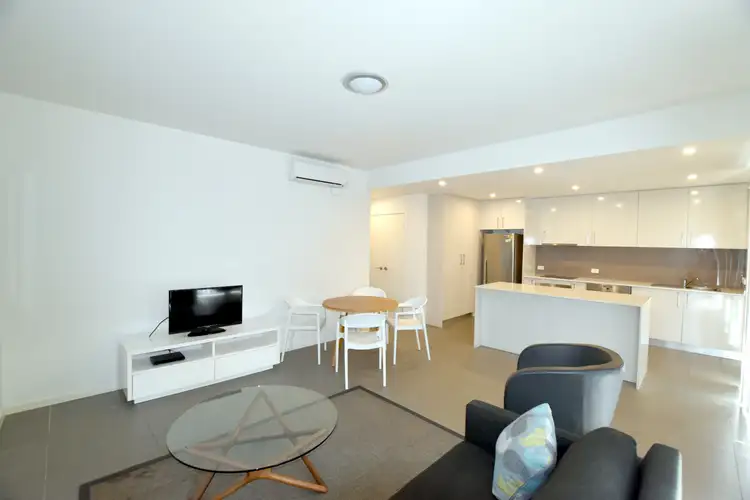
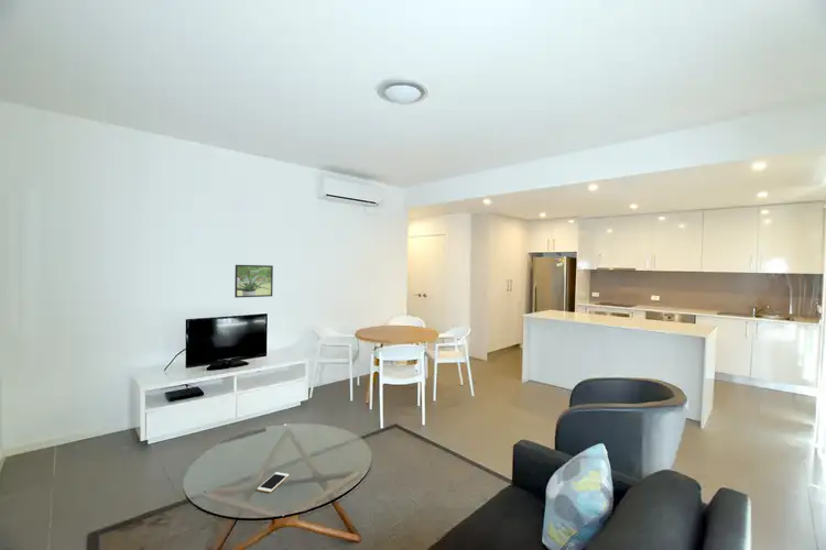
+ cell phone (273, 481)
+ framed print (254, 280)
